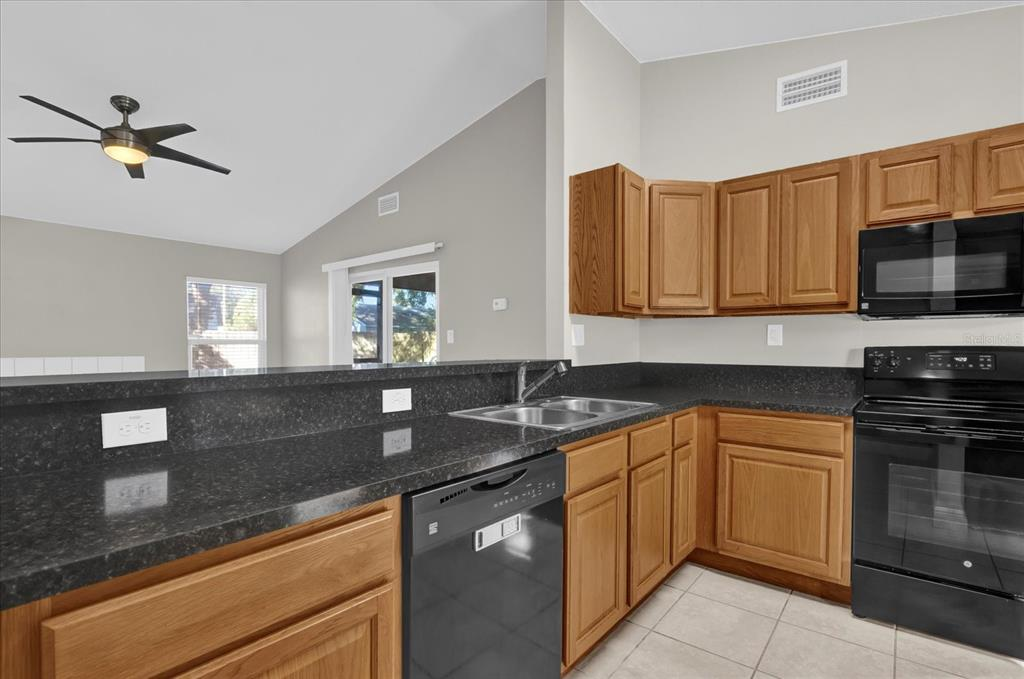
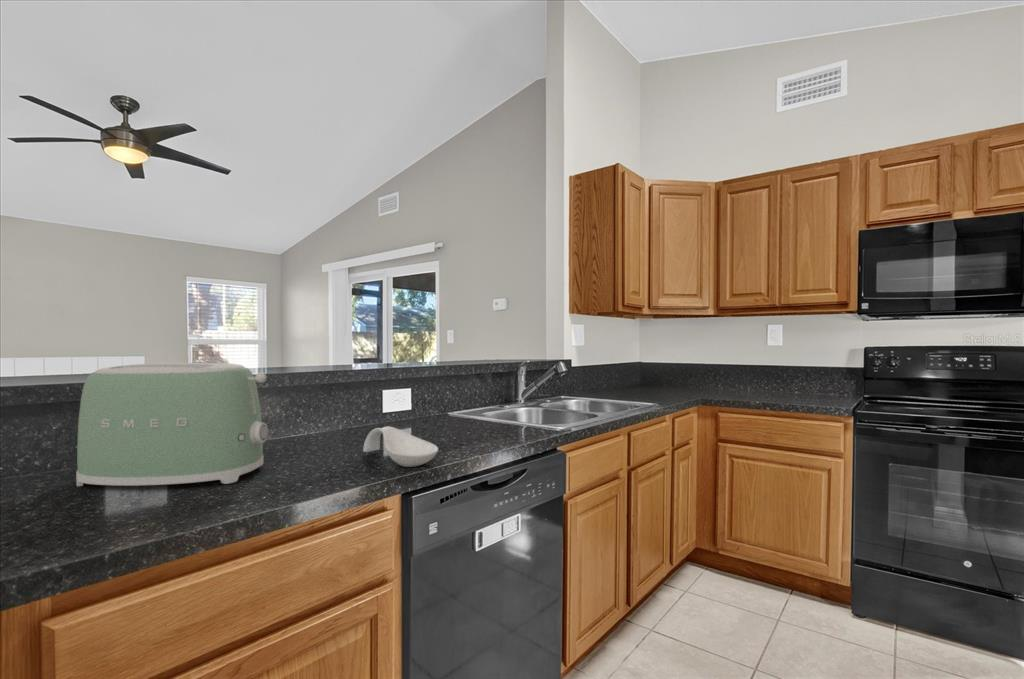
+ toaster (174, 419)
+ spoon rest (397, 444)
